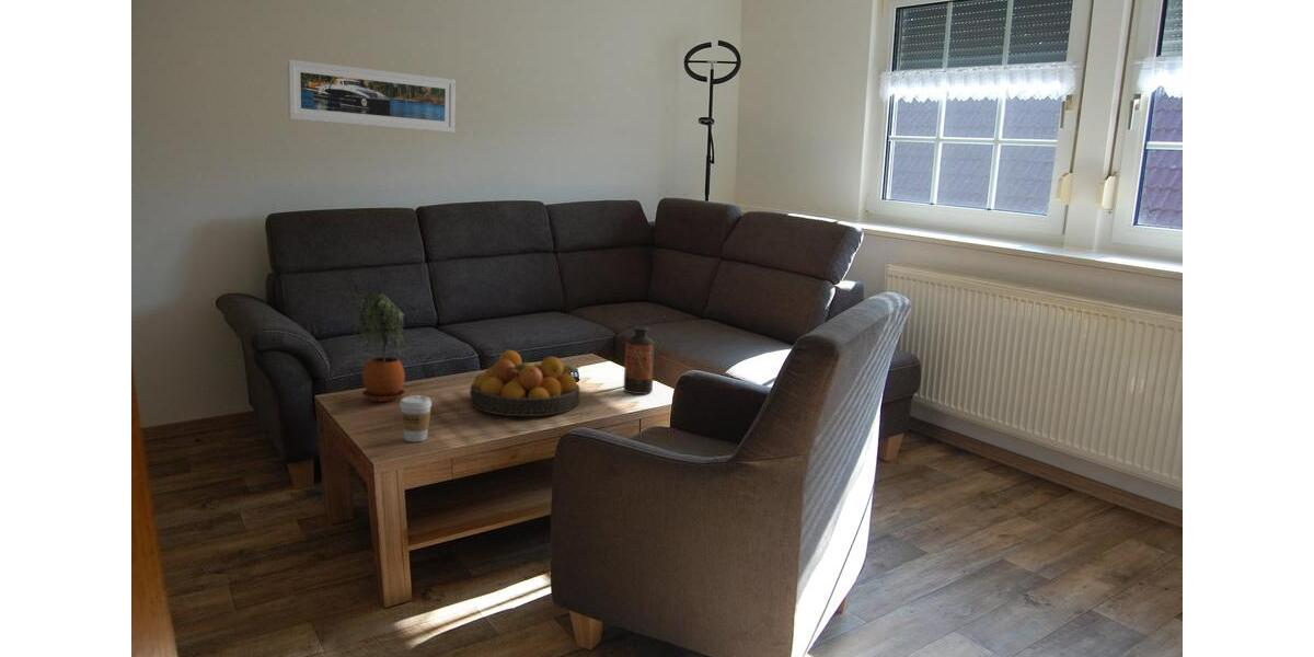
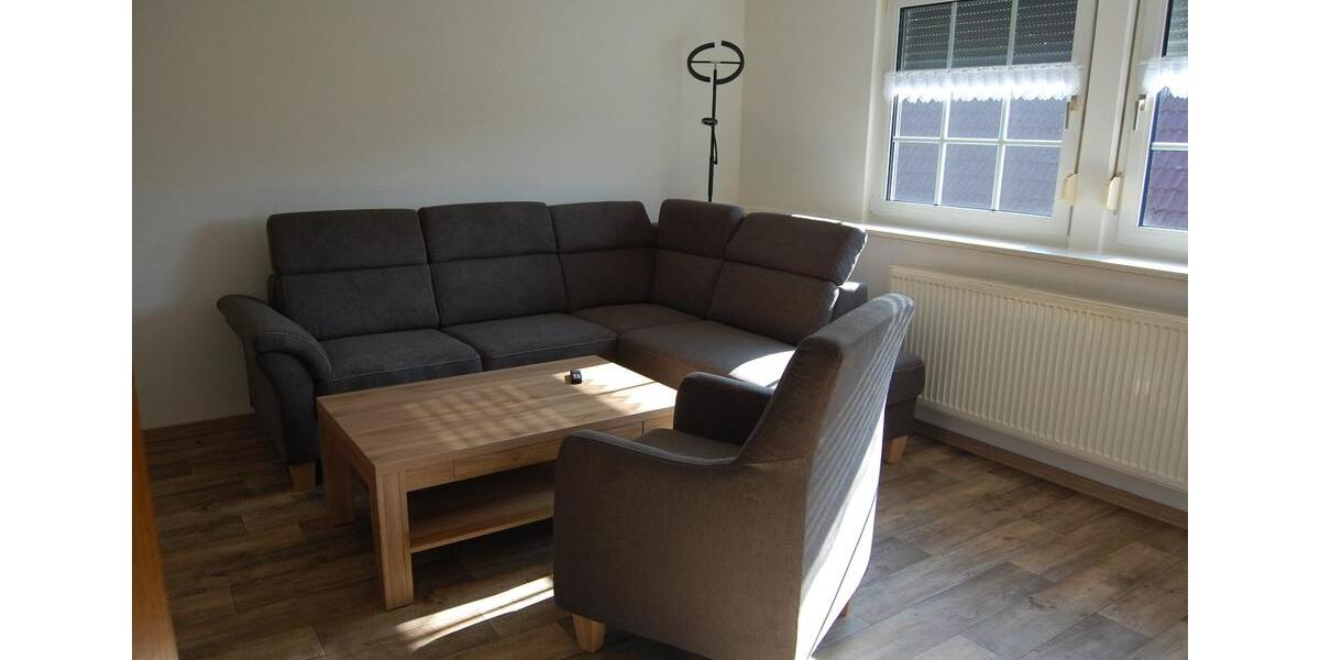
- coffee cup (415, 417)
- potted plant (381, 347)
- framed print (376, 97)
- bottle (638, 359)
- fruit bowl (526, 379)
